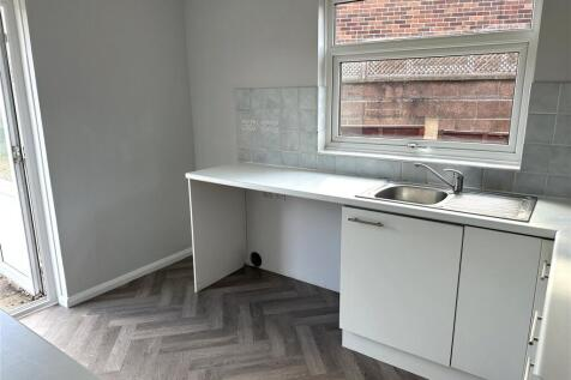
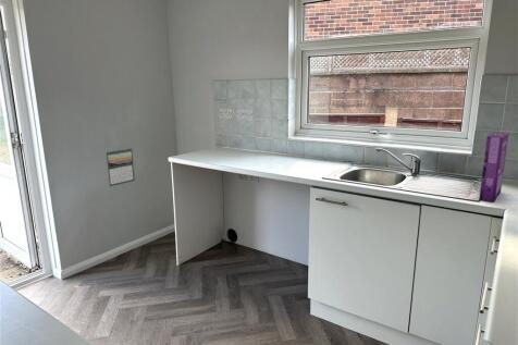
+ cereal box (494, 165)
+ calendar (121, 165)
